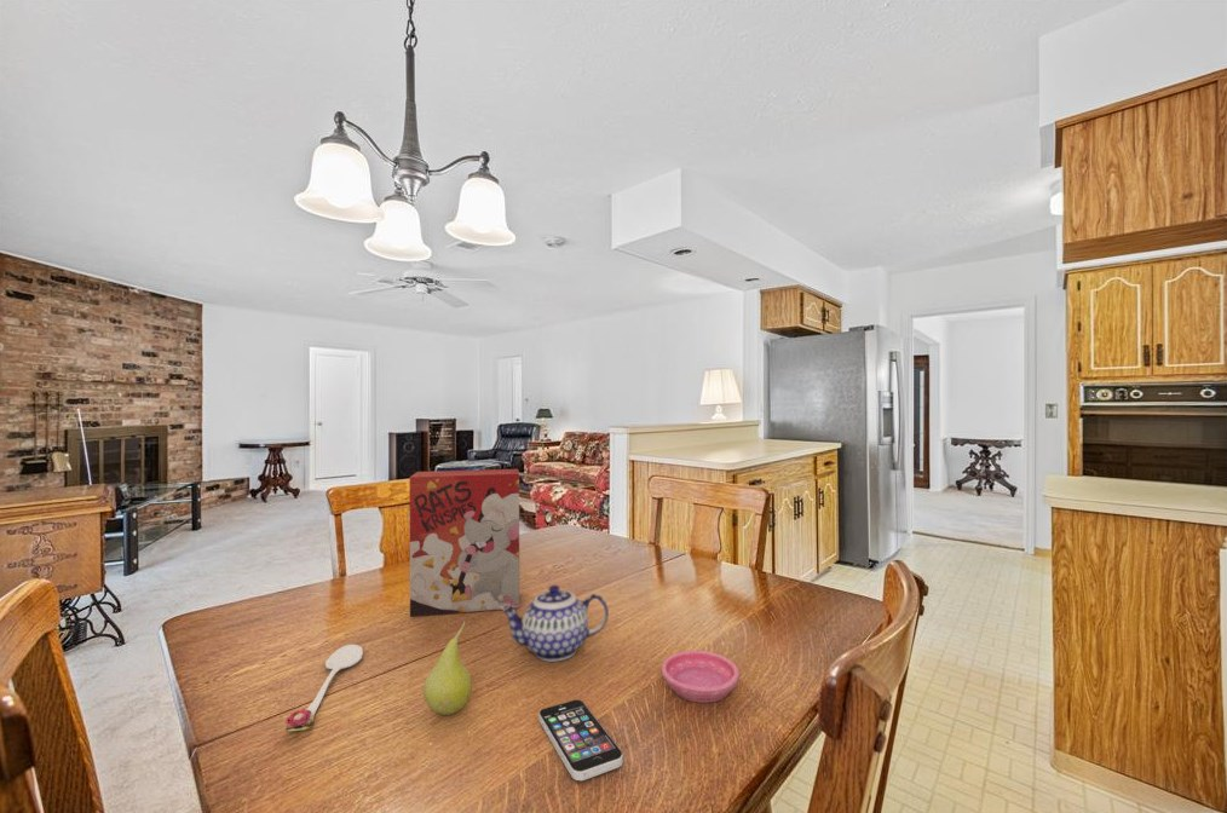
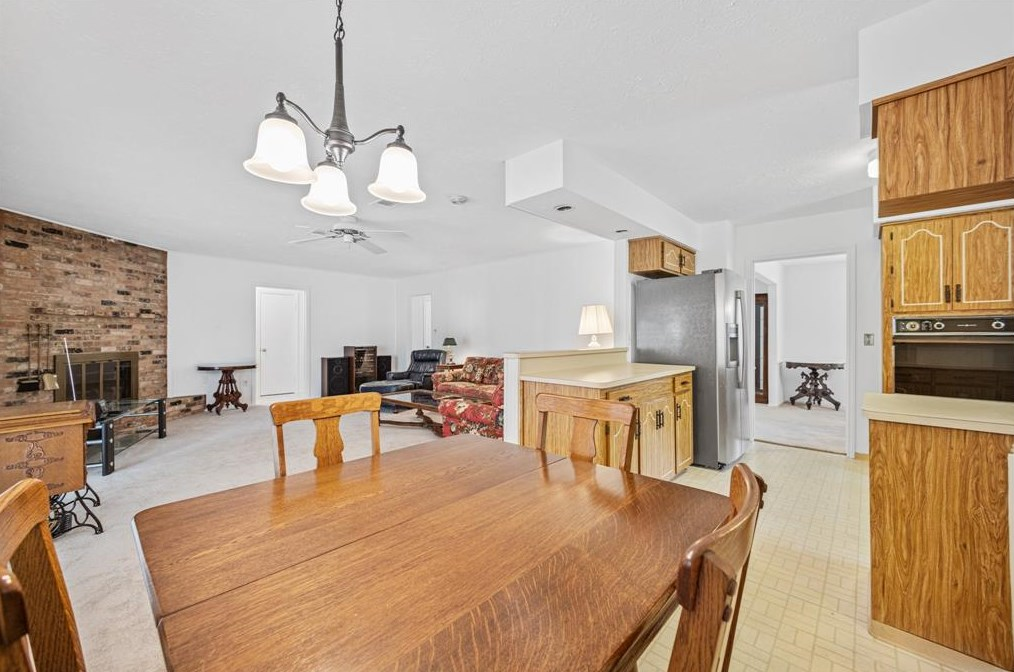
- smartphone (577, 736)
- cereal box (467, 537)
- spoon (327, 681)
- fruit (450, 669)
- teapot (555, 618)
- saucer (699, 676)
